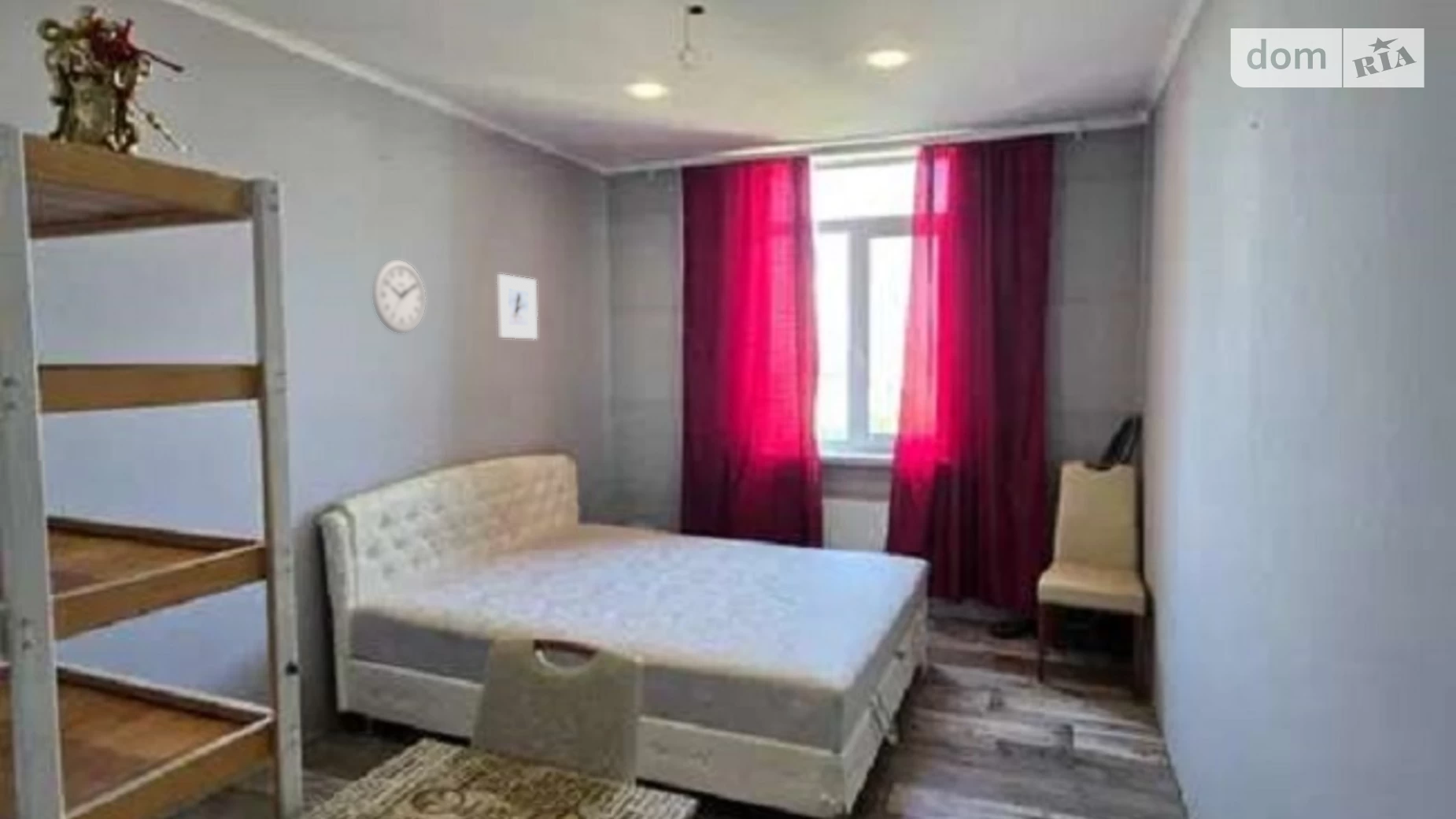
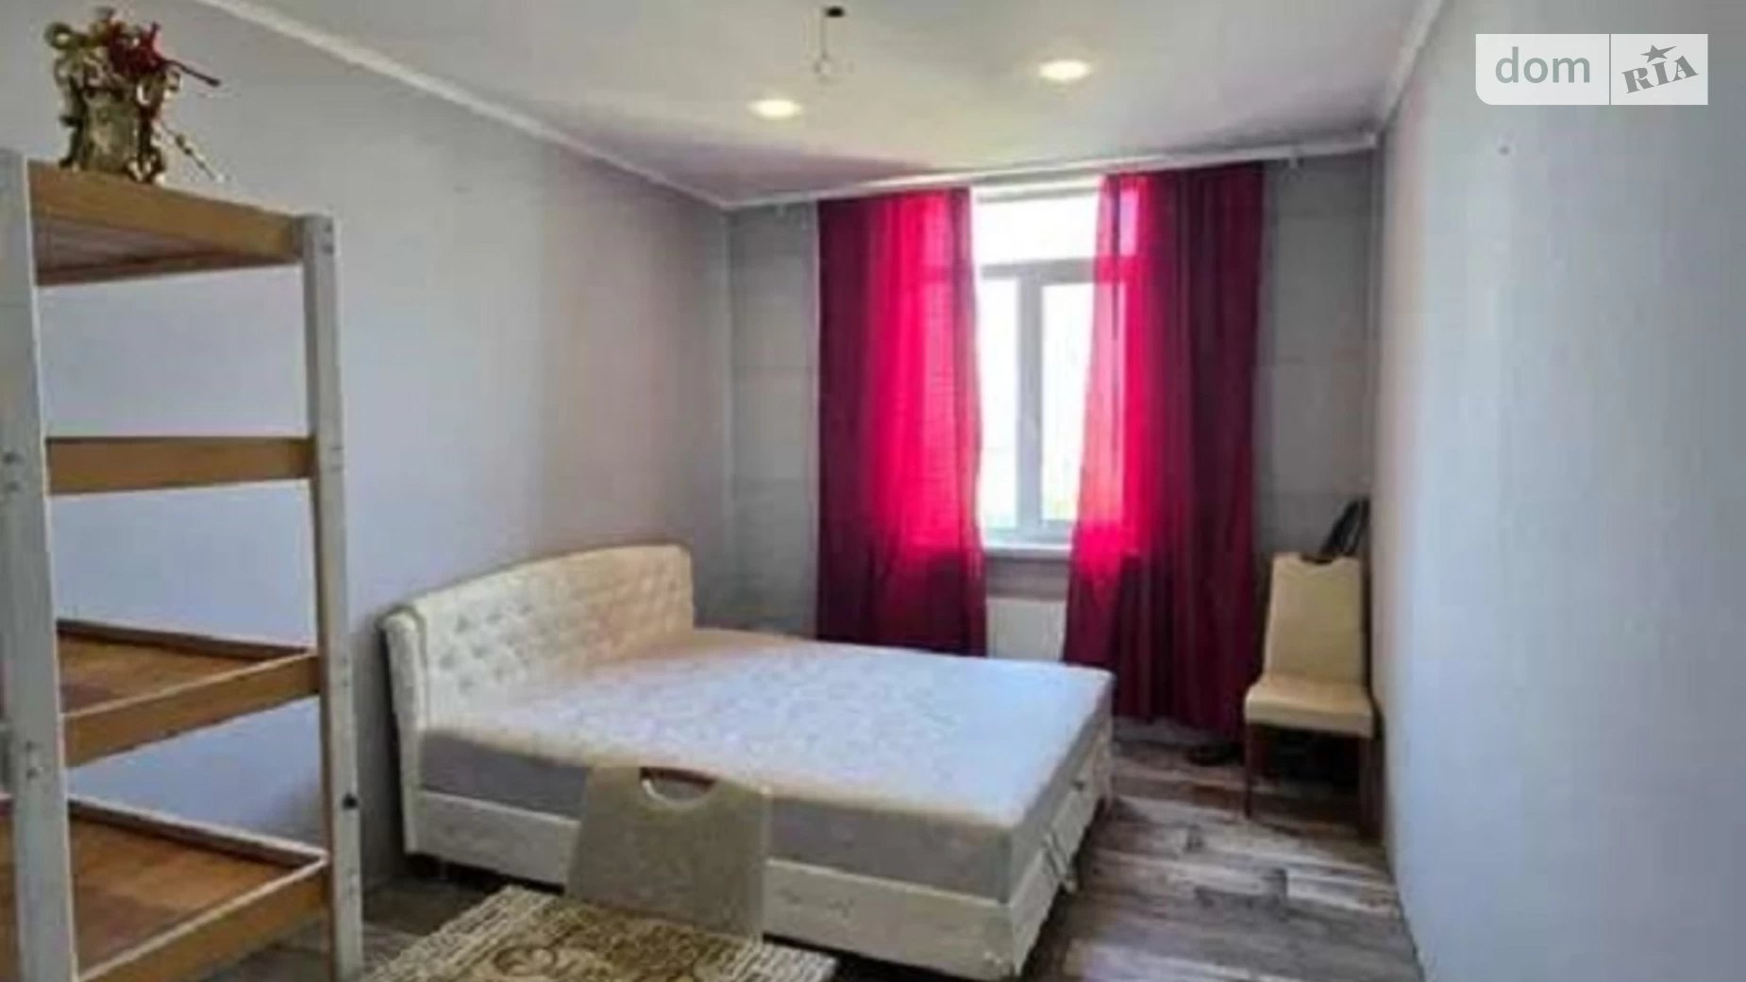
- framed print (518, 307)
- wall clock (401, 296)
